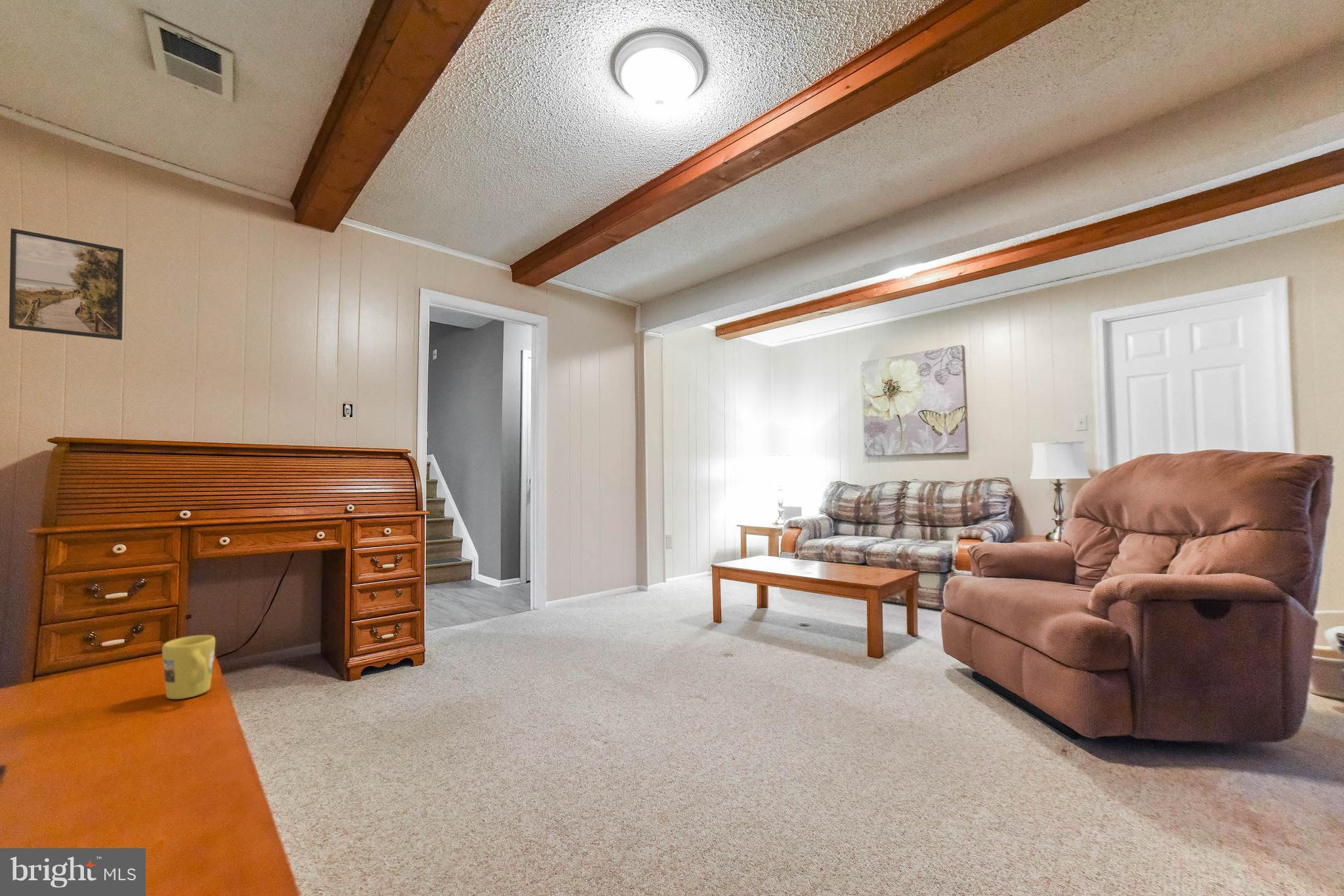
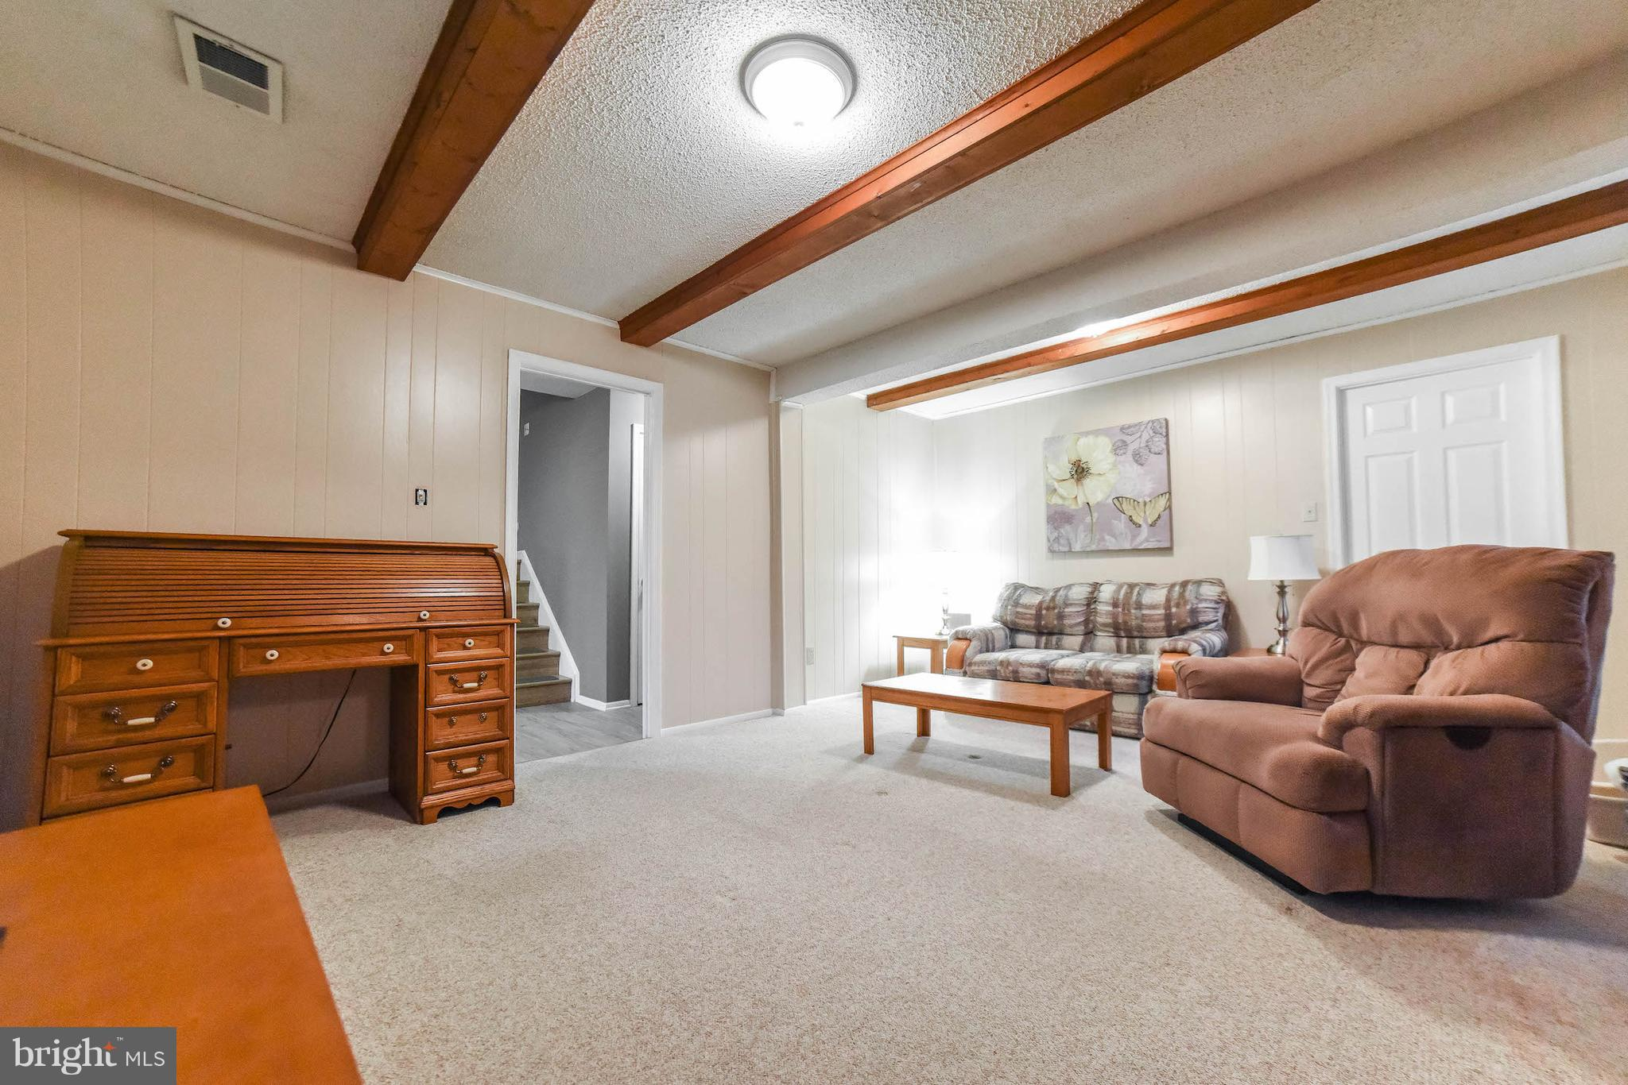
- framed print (69, 287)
- mug (192, 668)
